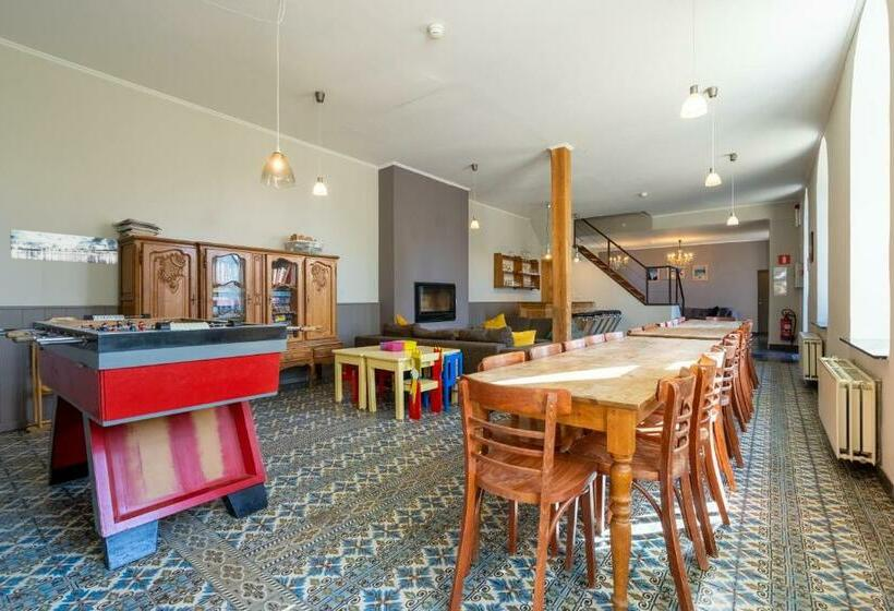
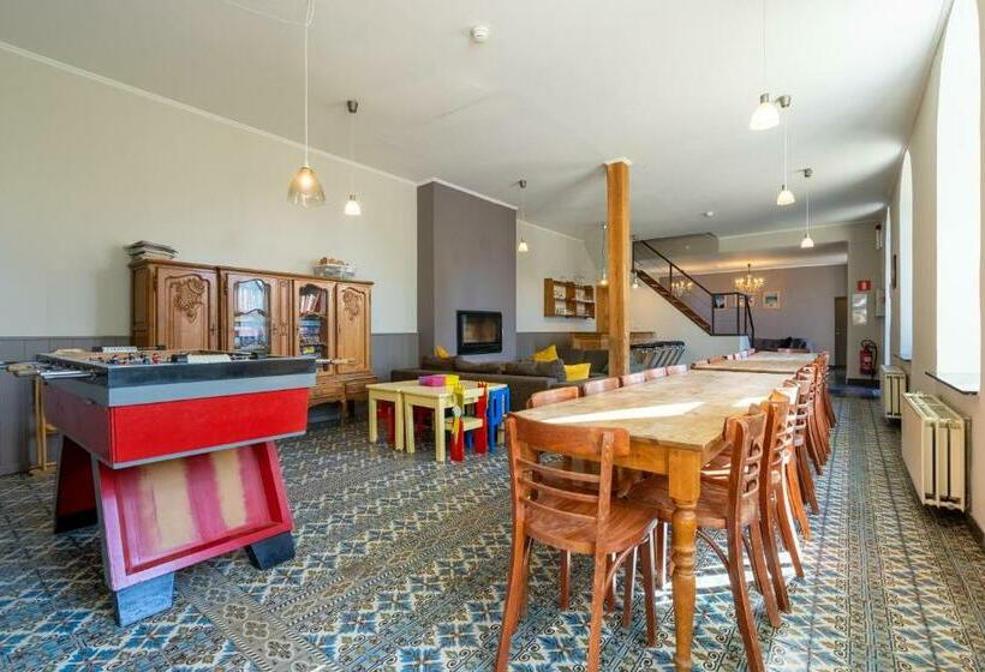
- wall art (67, 248)
